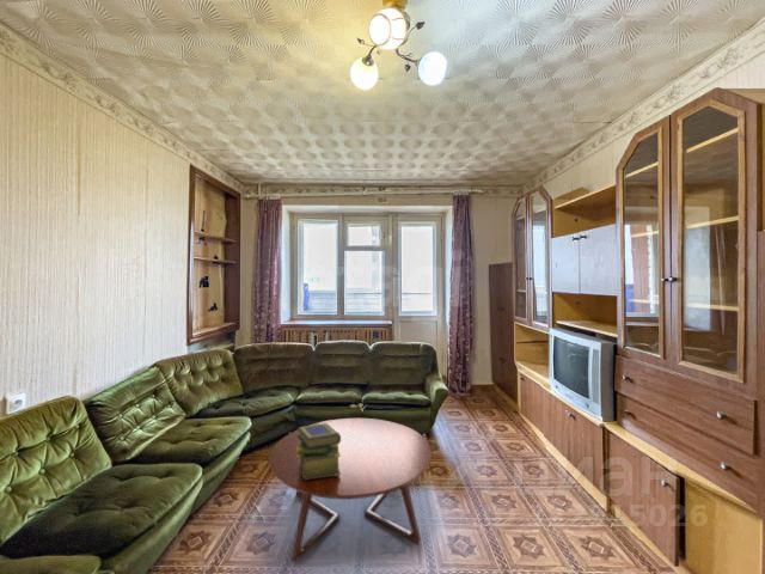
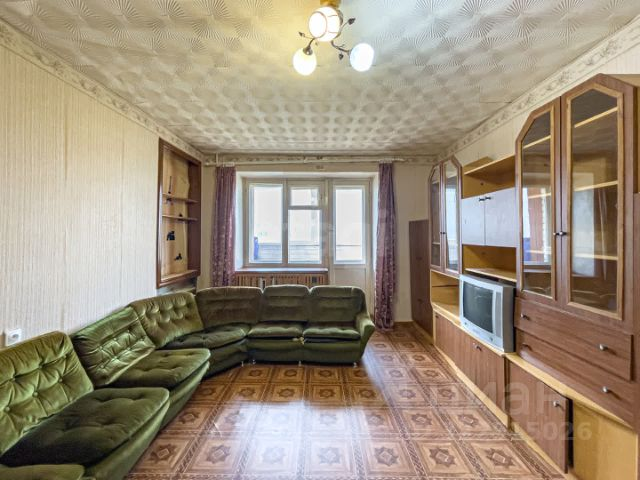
- stack of books (317, 447)
- coffee table (351, 481)
